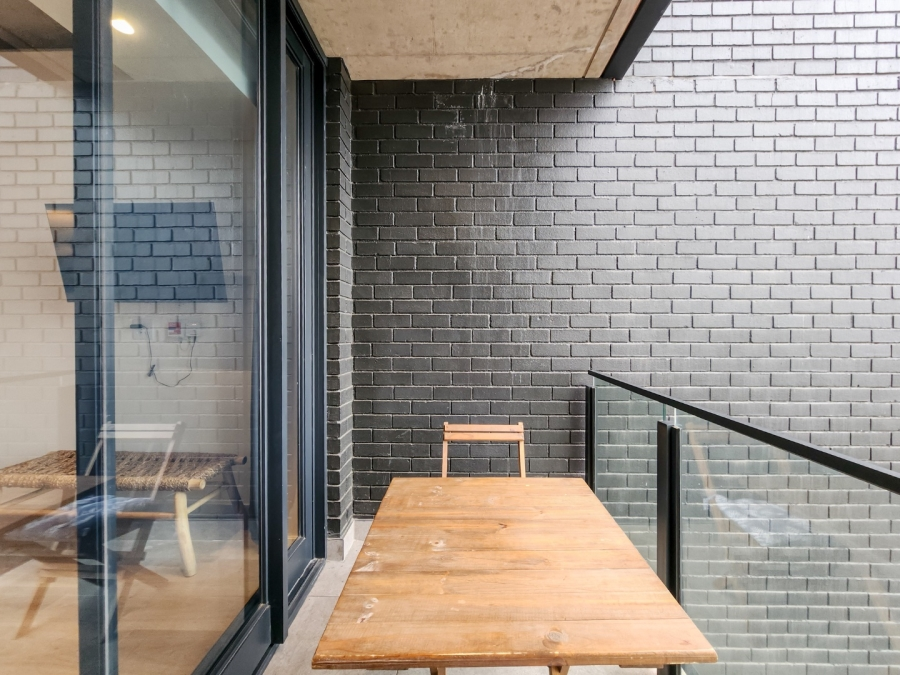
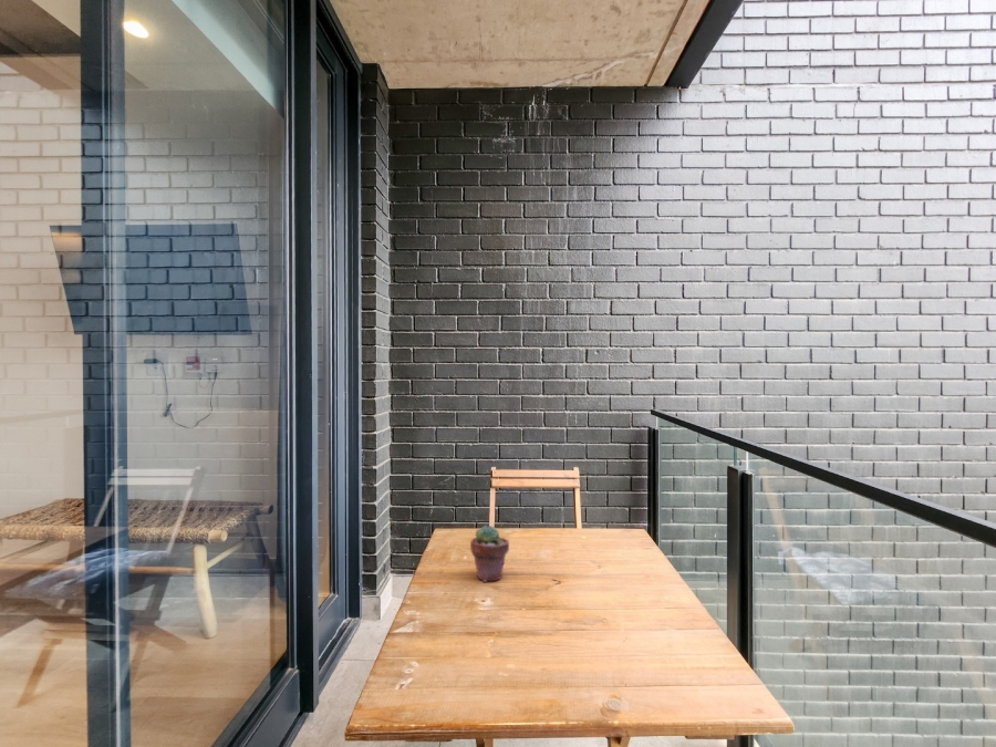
+ potted succulent (489, 551)
